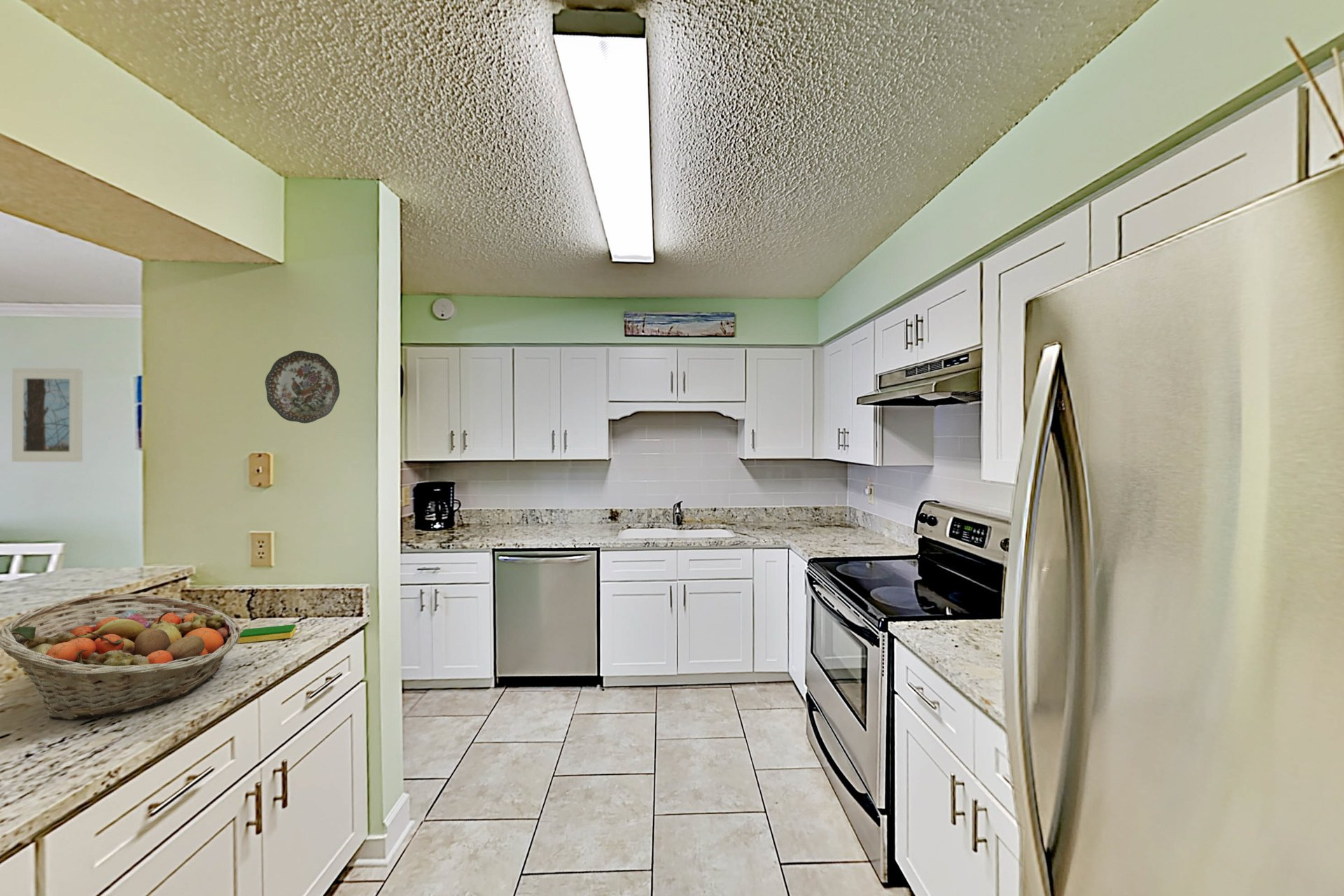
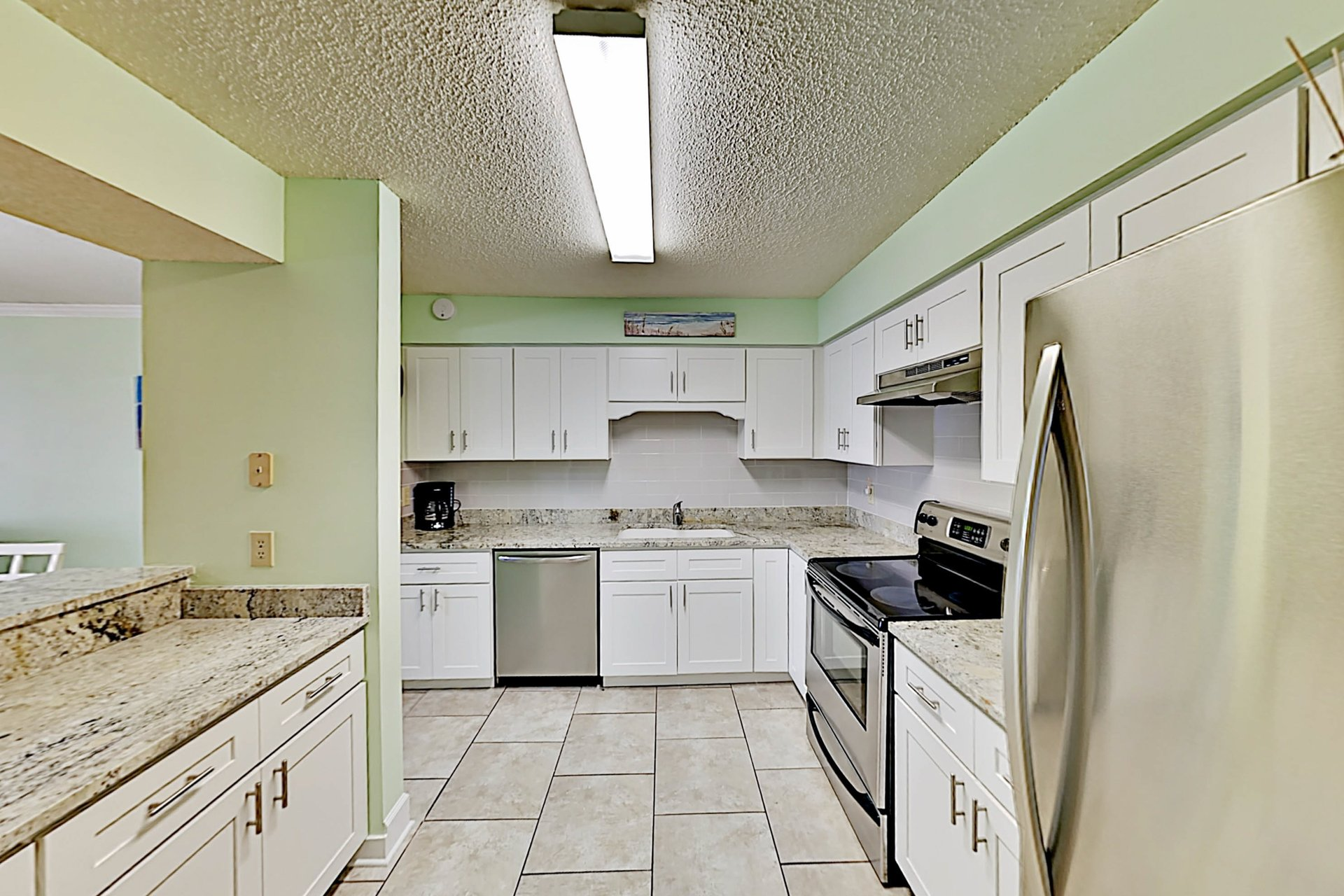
- fruit basket (132, 645)
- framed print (47, 415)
- dish sponge (267, 634)
- decorative plate (304, 387)
